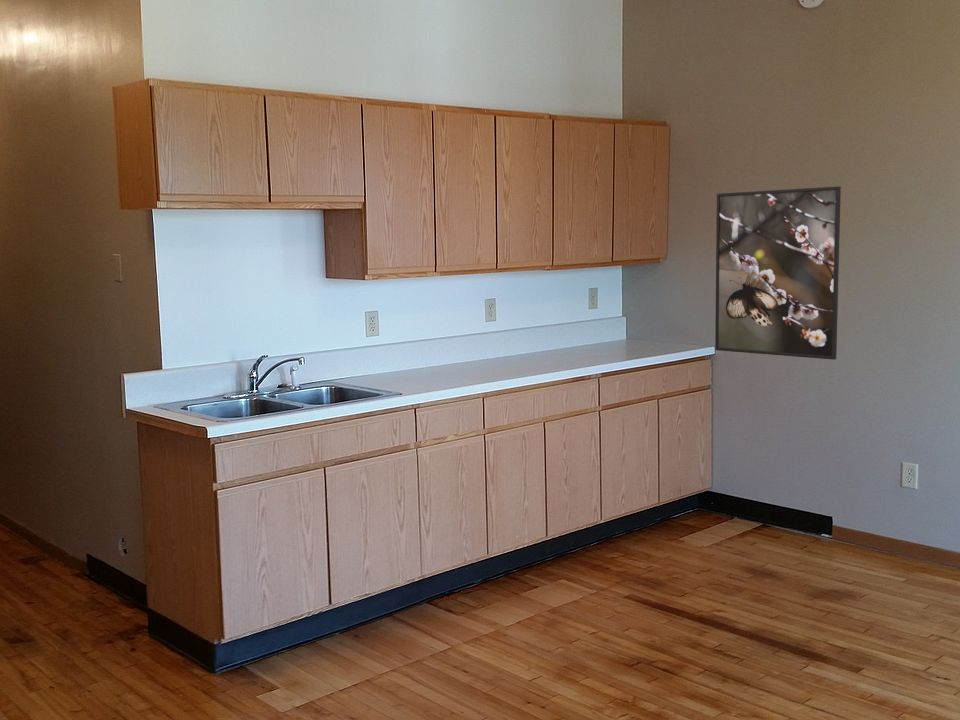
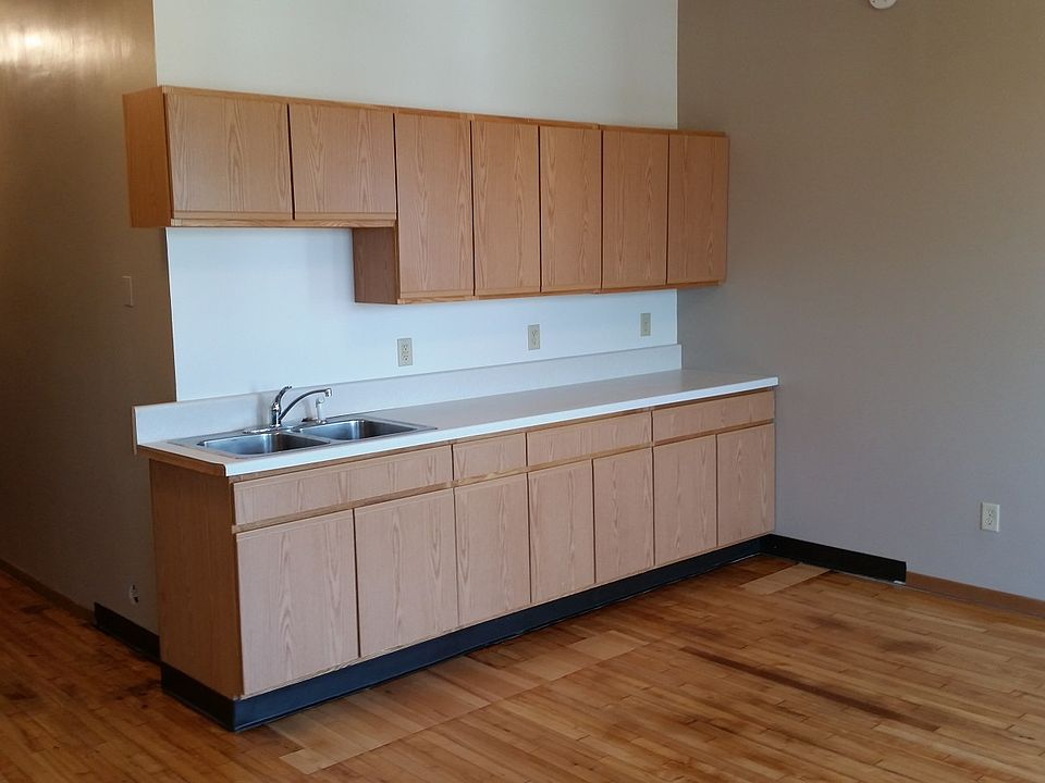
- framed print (774, 273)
